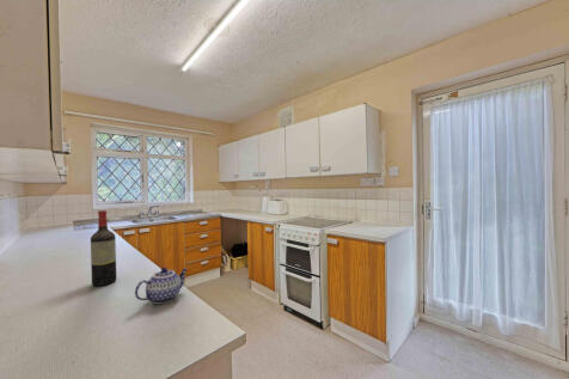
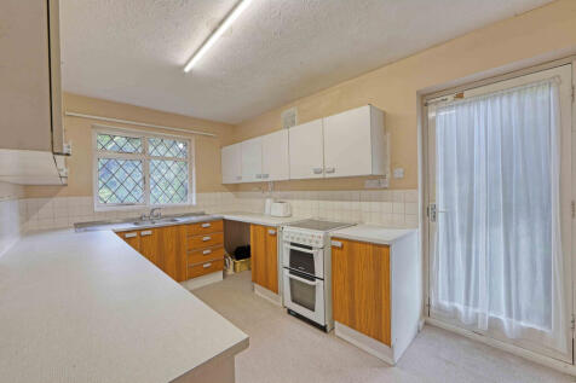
- teapot (164, 283)
- wine bottle (103, 246)
